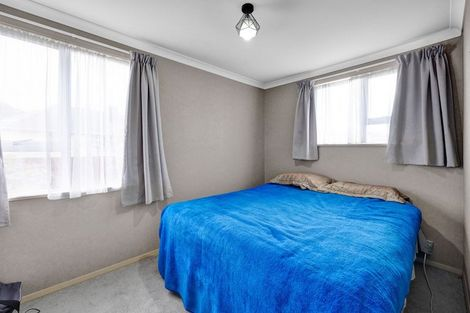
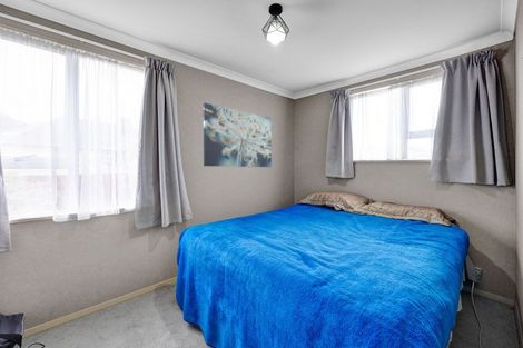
+ wall art (240, 139)
